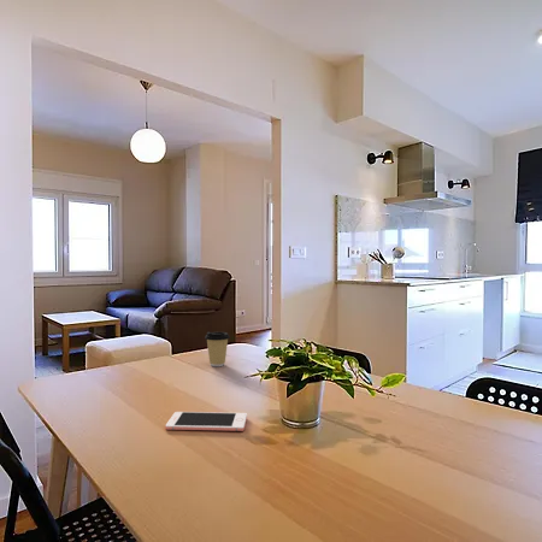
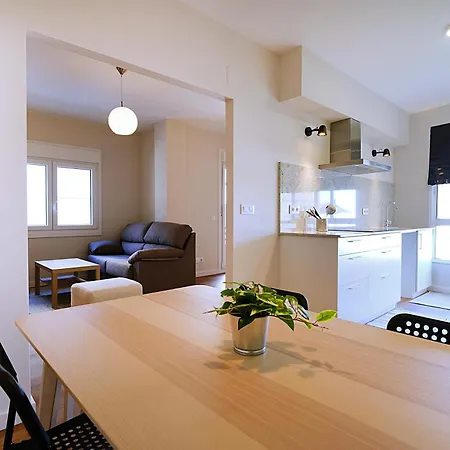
- coffee cup (217, 348)
- cell phone (207, 420)
